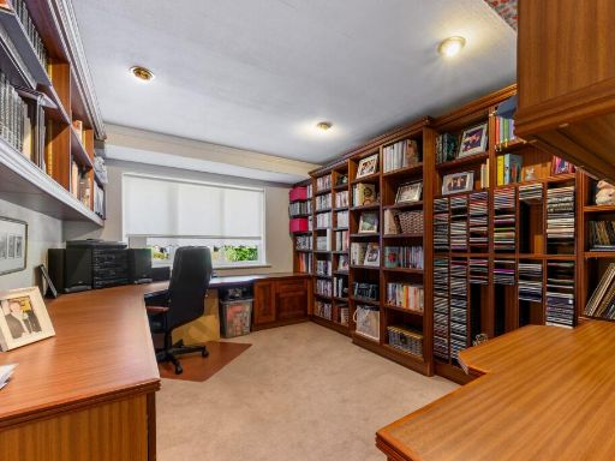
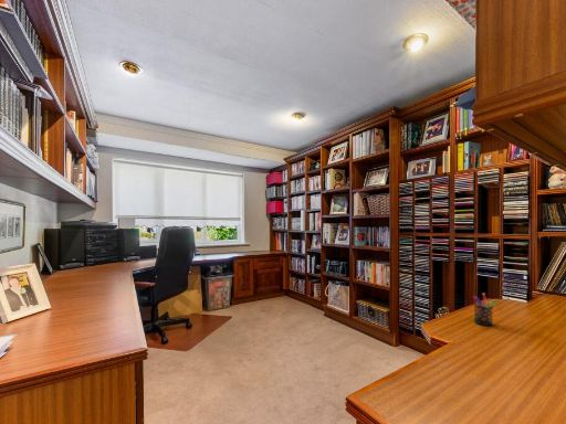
+ pen holder (485, 308)
